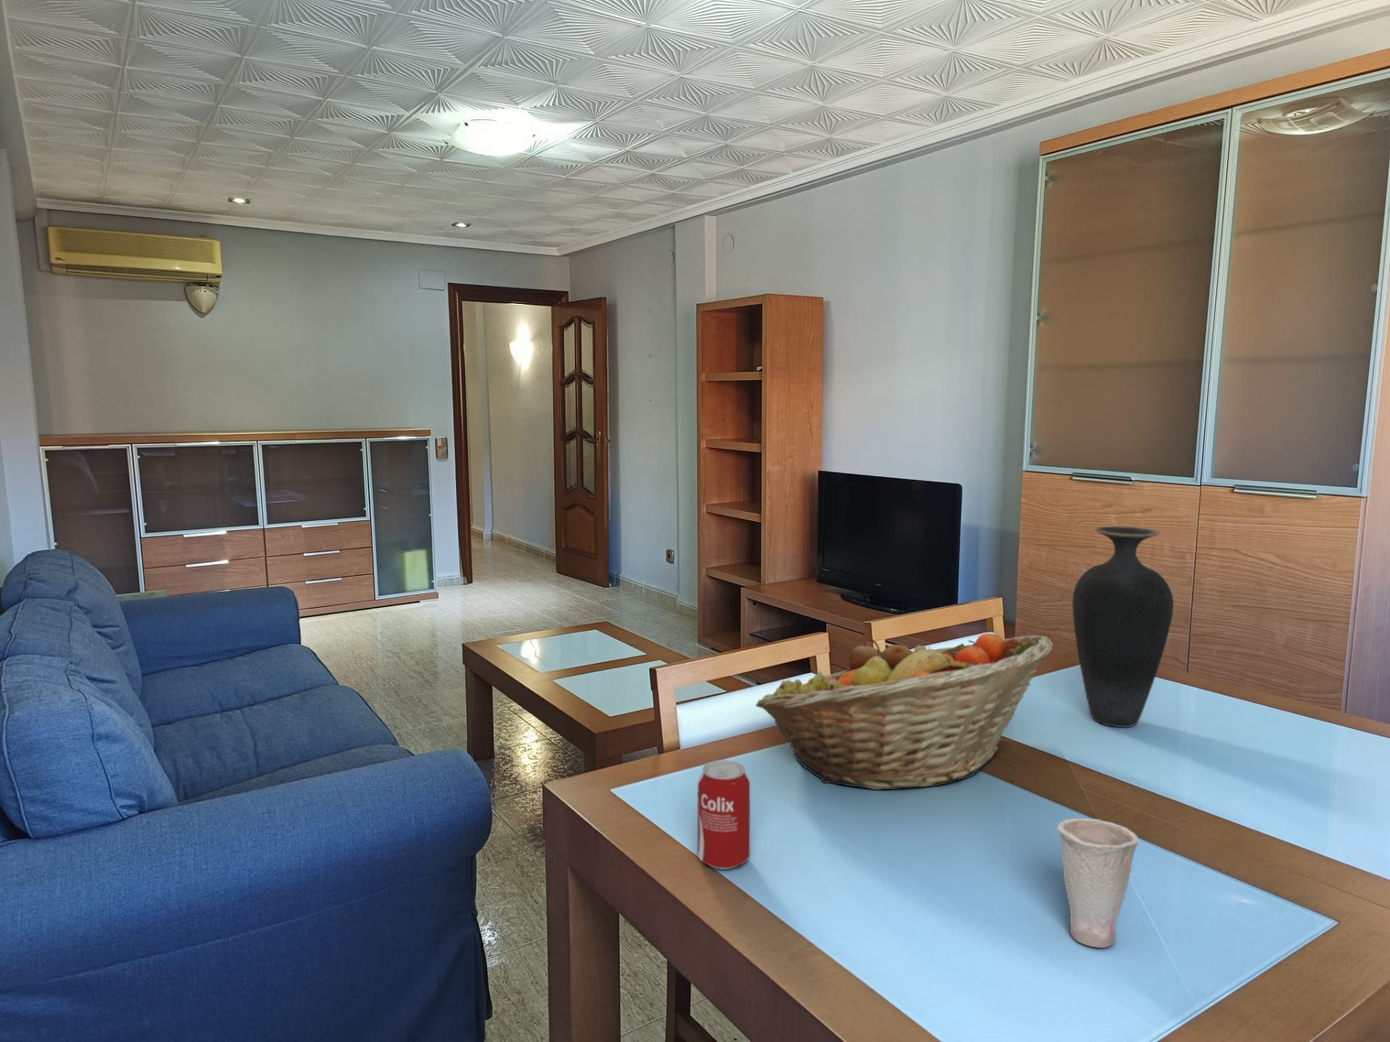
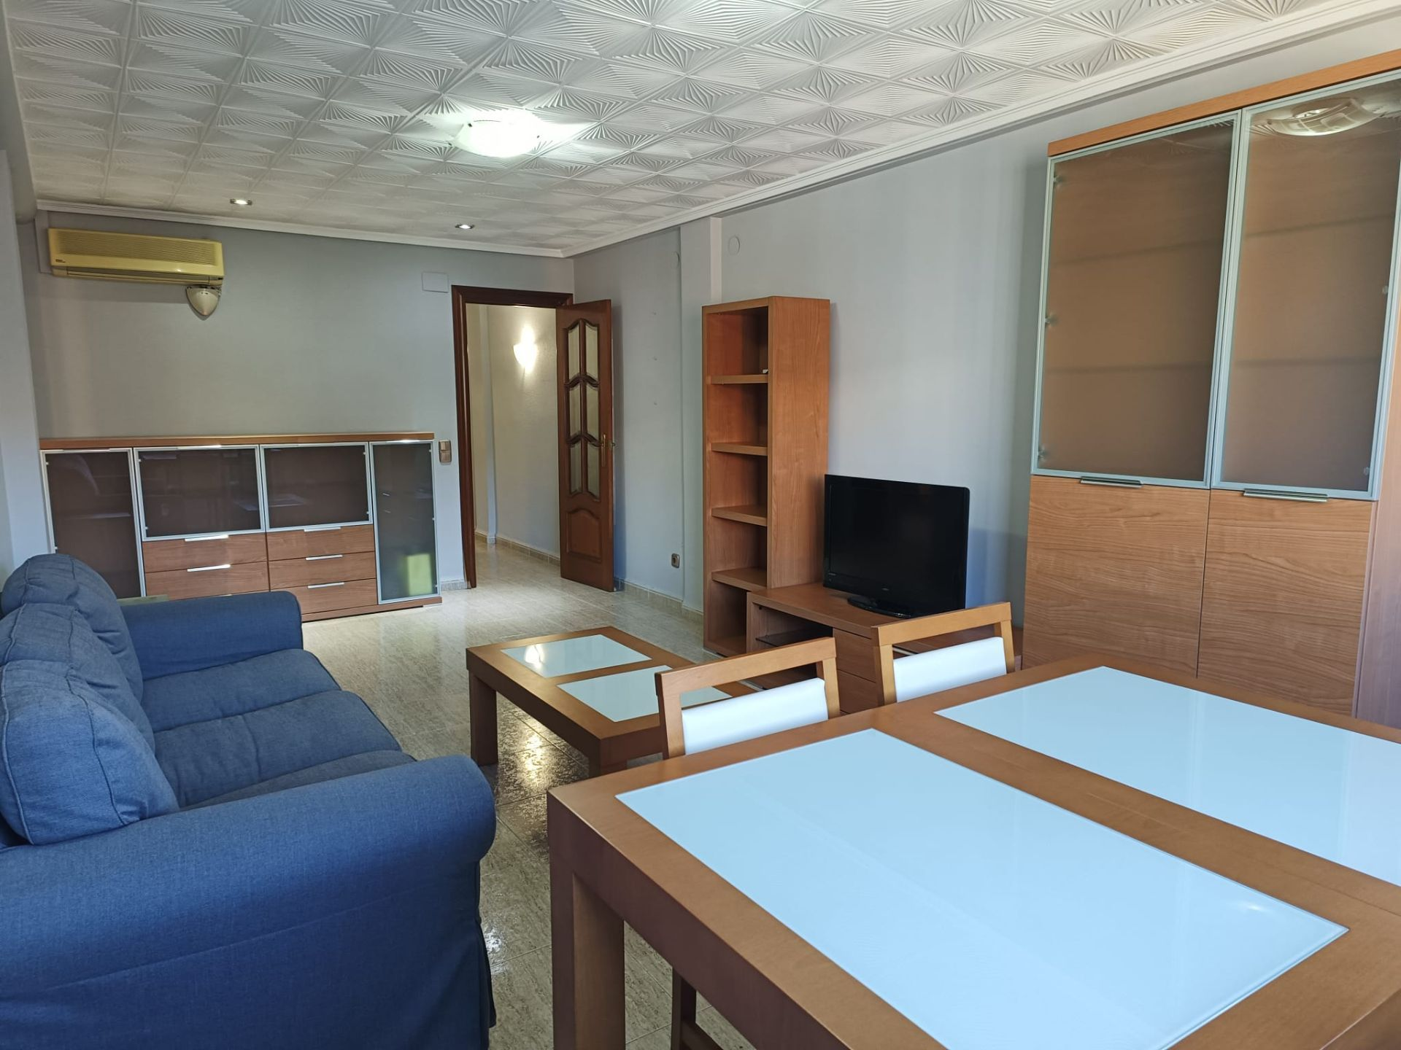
- cup (1093, 880)
- beverage can (723, 814)
- vase (1120, 627)
- fruit basket (905, 694)
